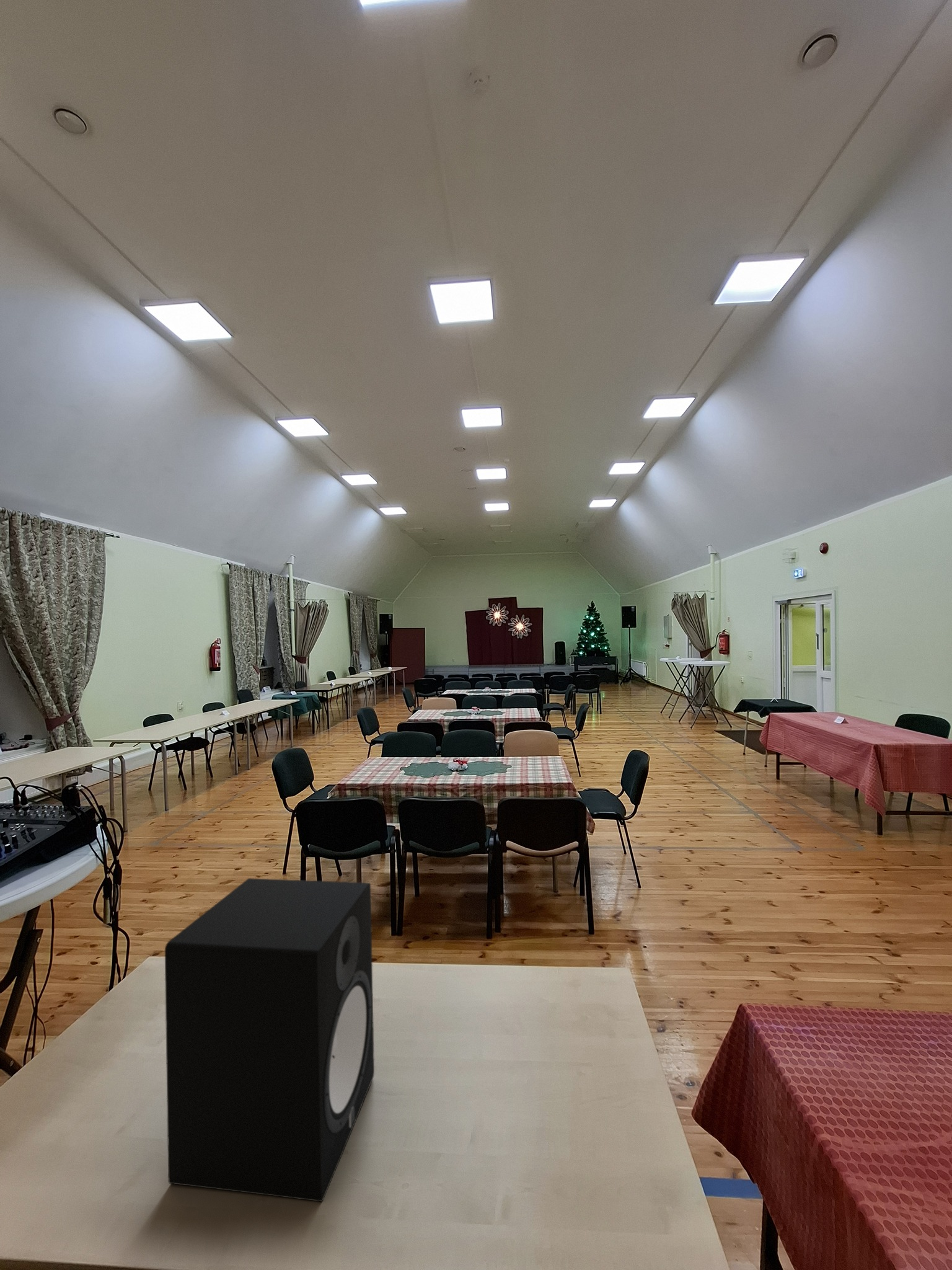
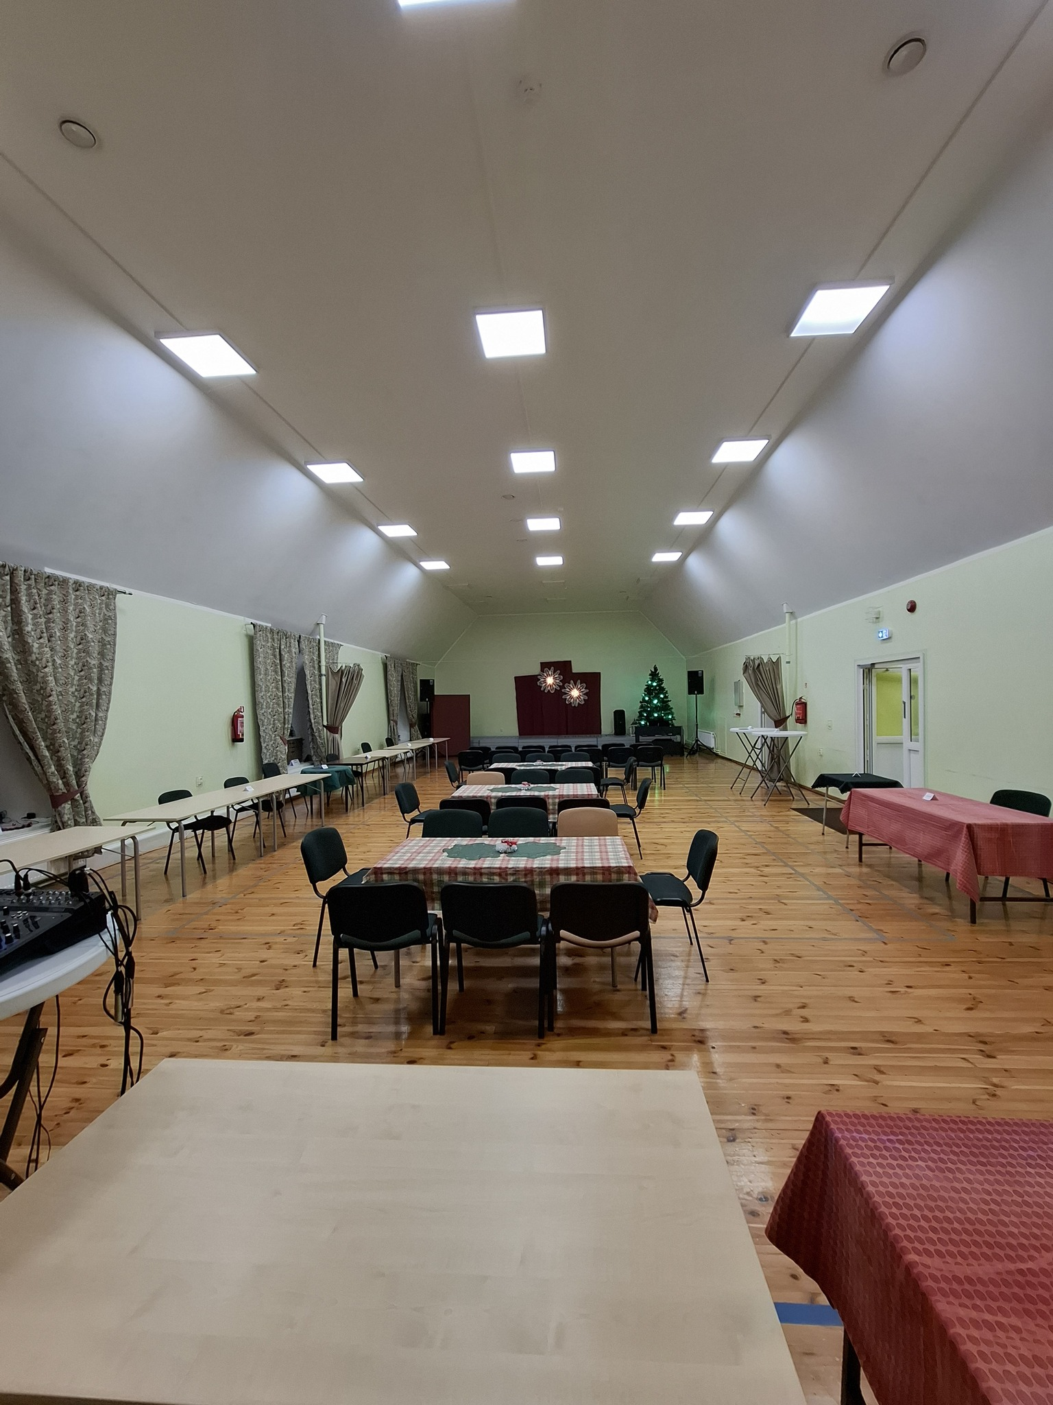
- speaker (281, 1017)
